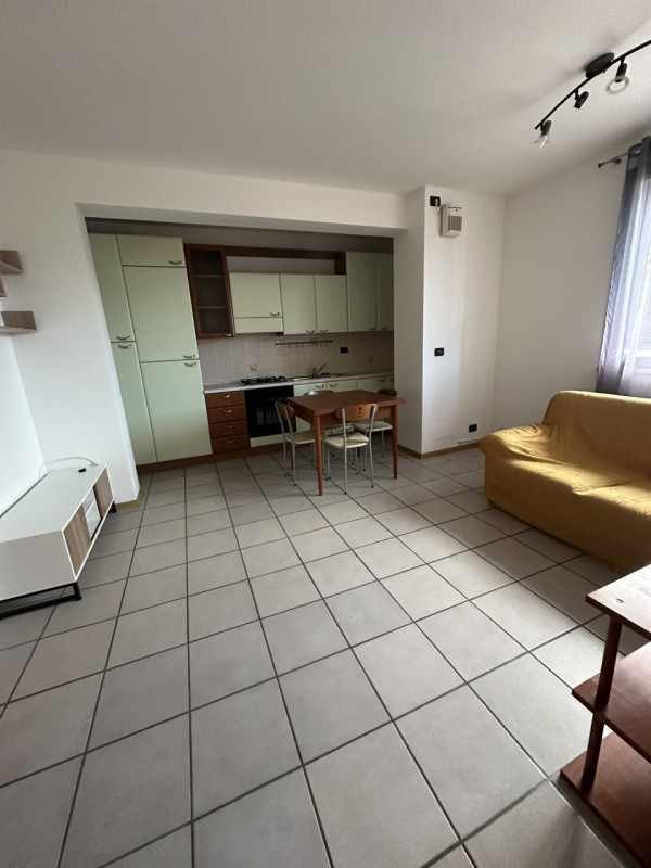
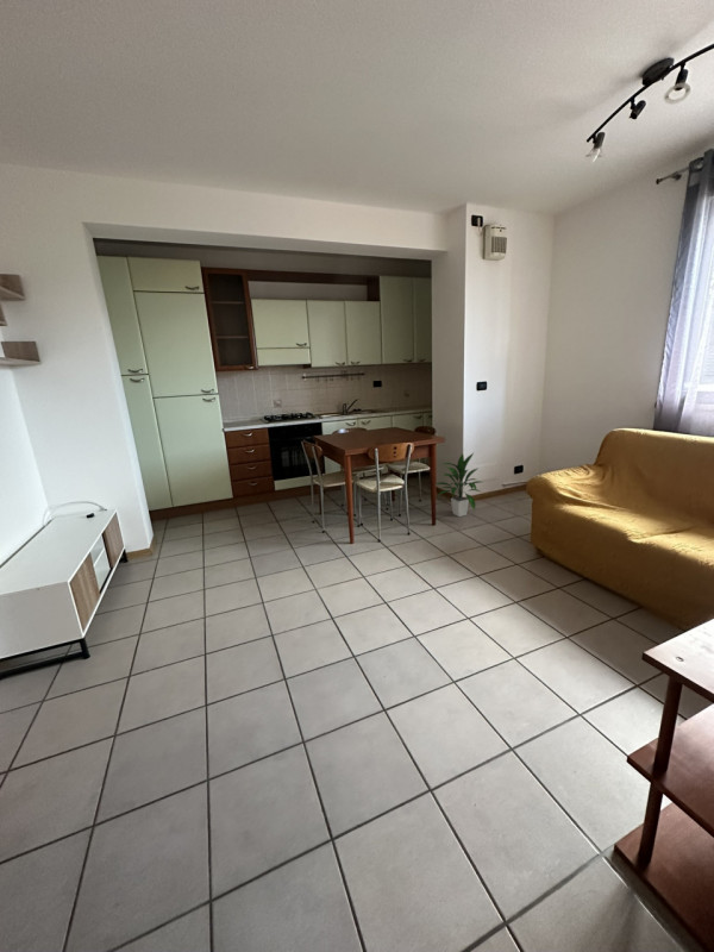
+ indoor plant (459, 484)
